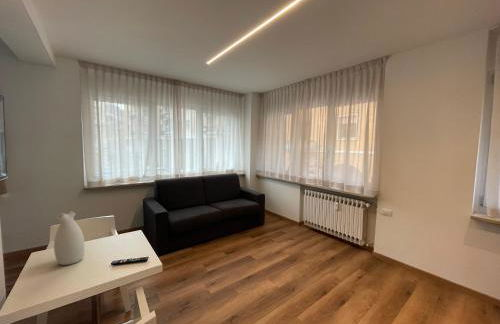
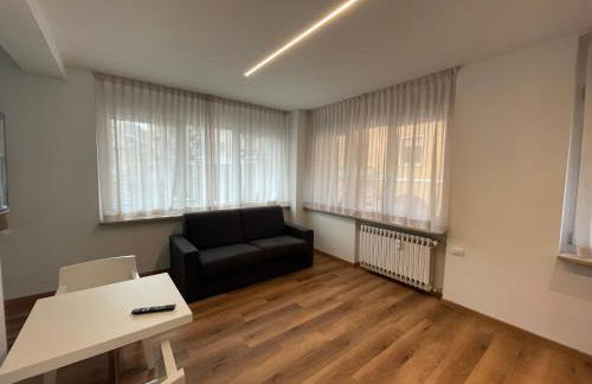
- vase (69, 236)
